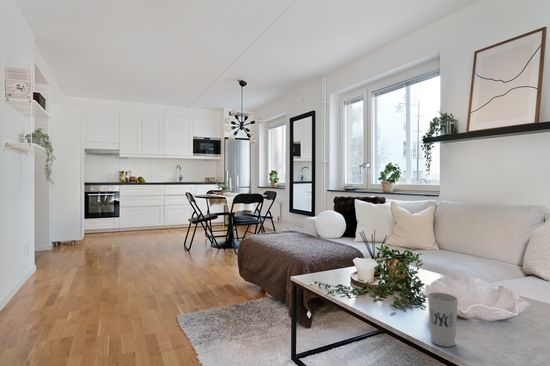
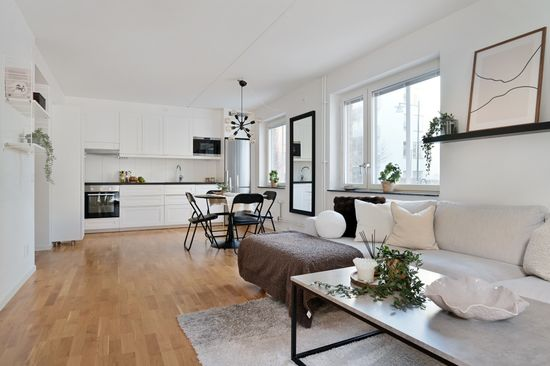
- cup (442, 319)
